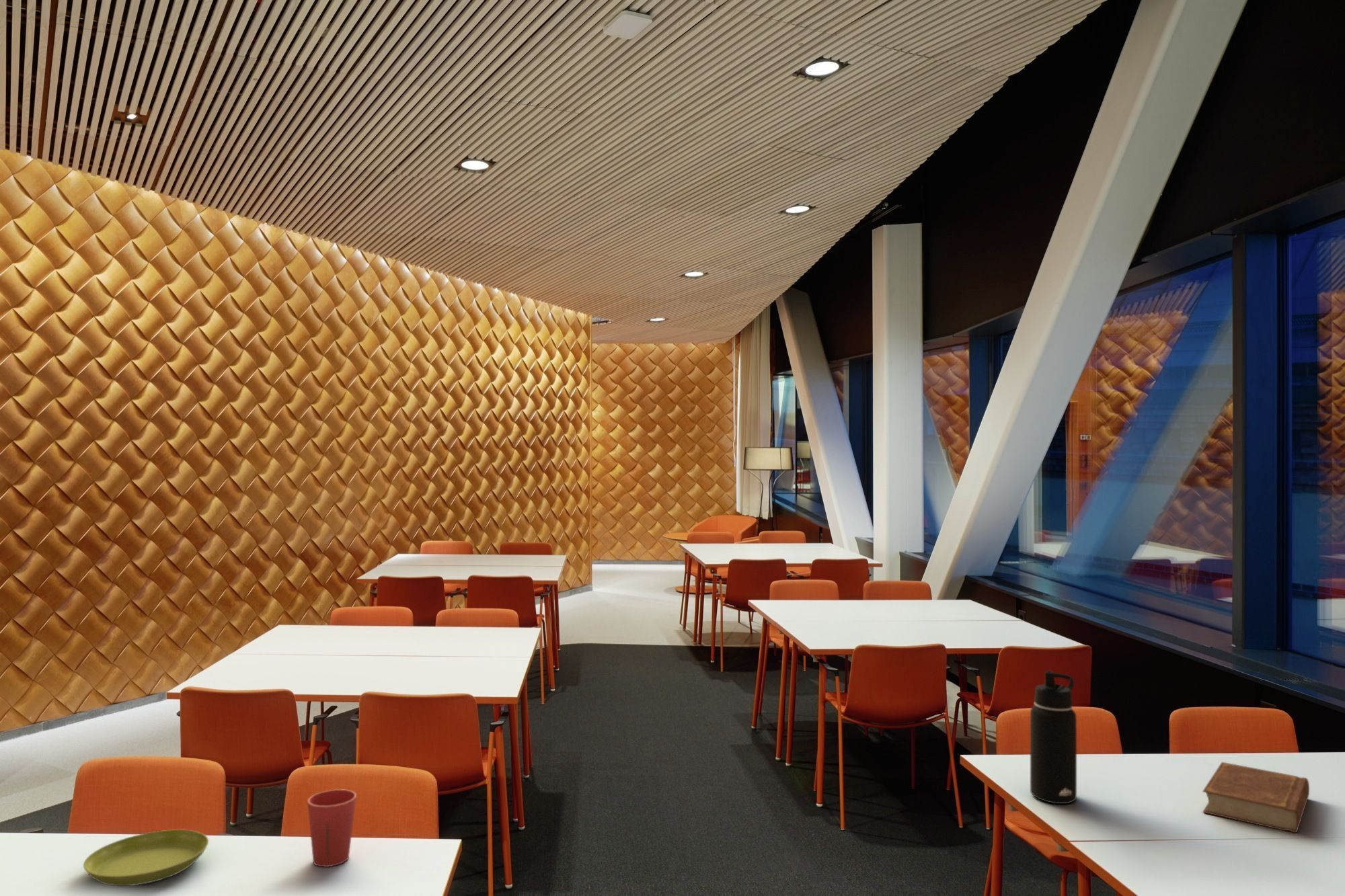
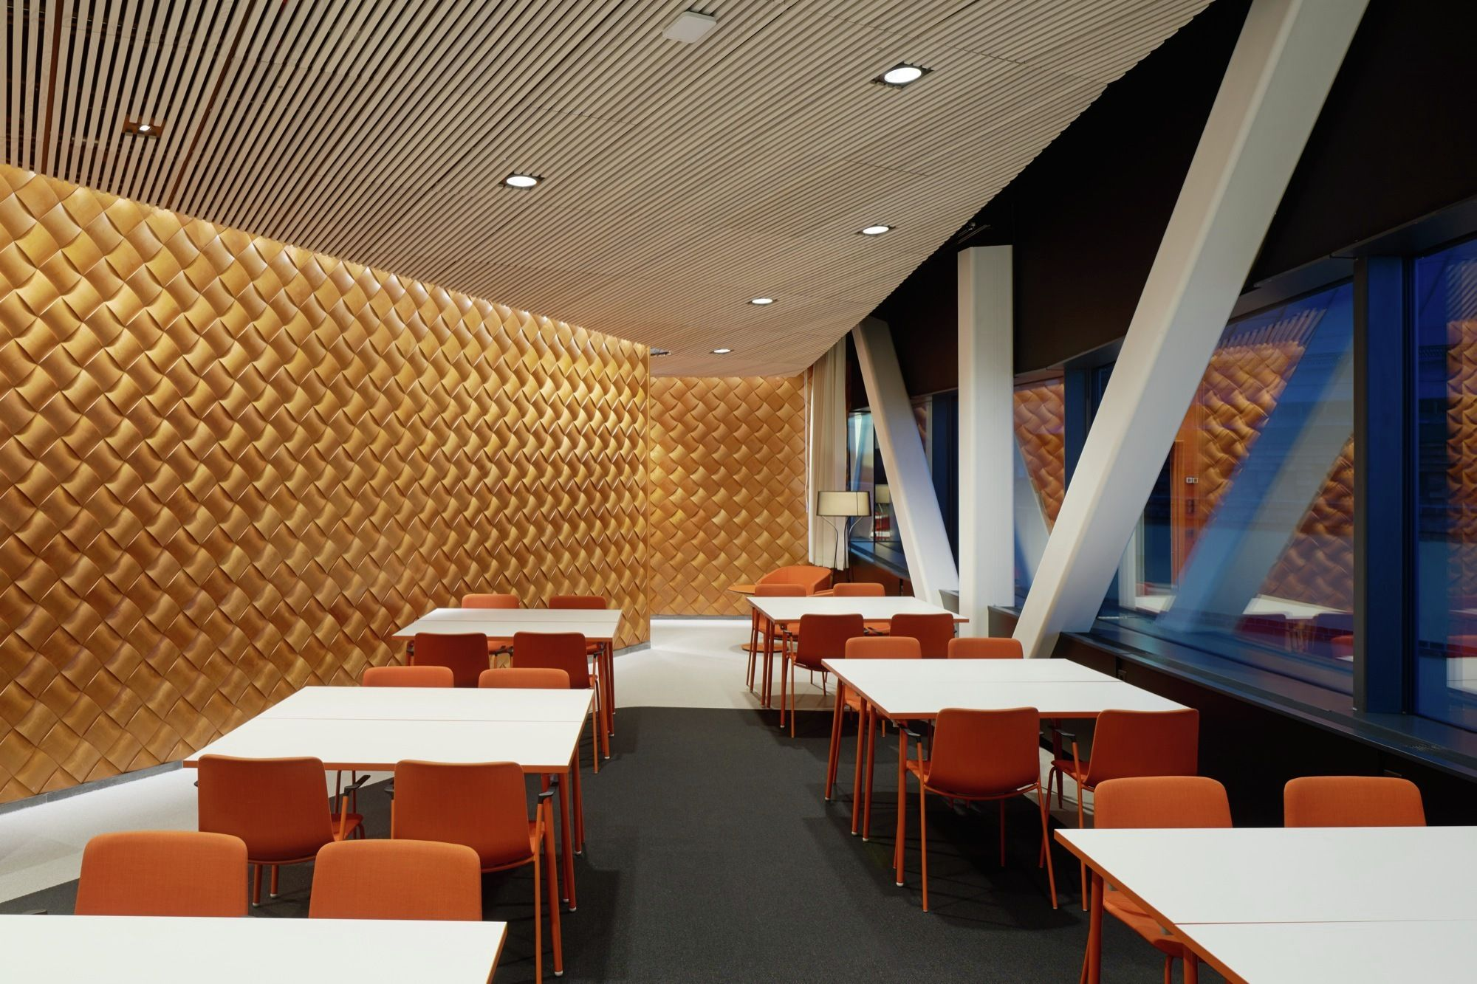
- cup (332, 828)
- book (1257, 795)
- water bottle (1054, 731)
- saucer (147, 859)
